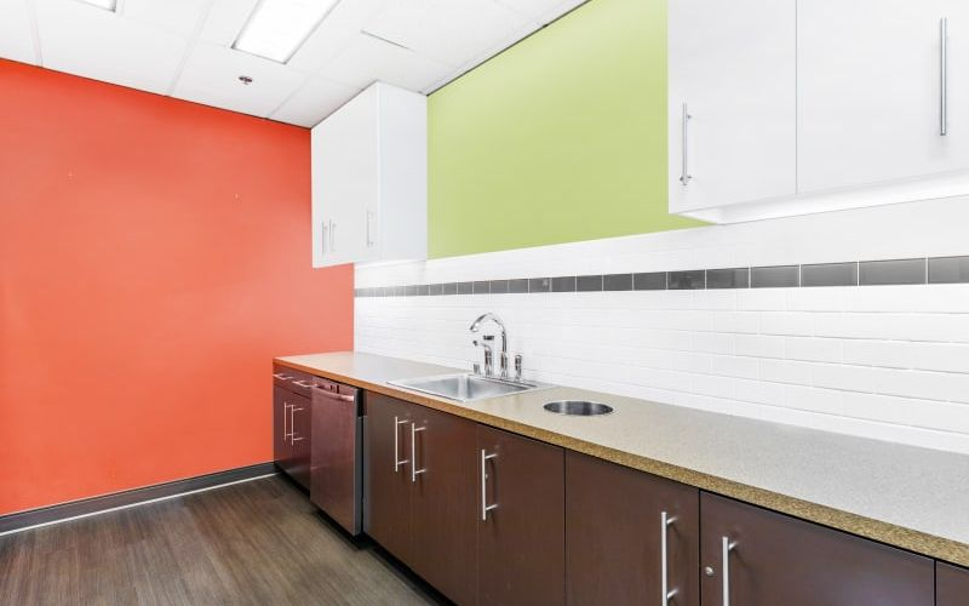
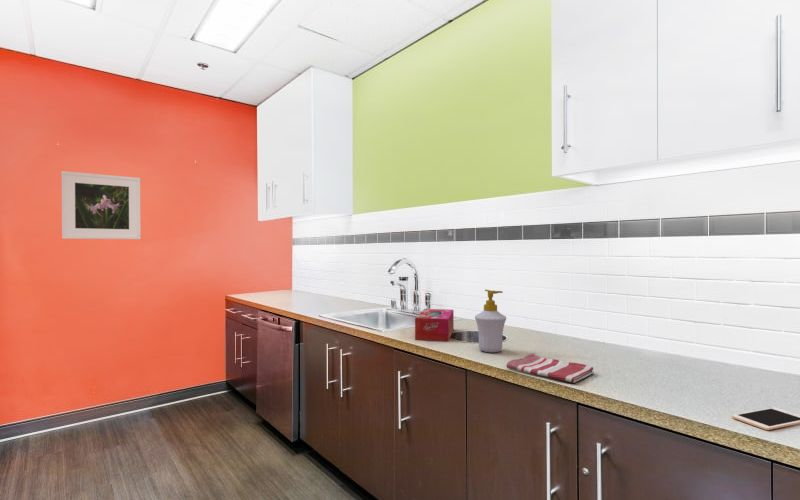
+ tissue box (435, 323)
+ dish towel (549, 367)
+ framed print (102, 206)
+ soap bottle (490, 320)
+ cell phone (771, 418)
